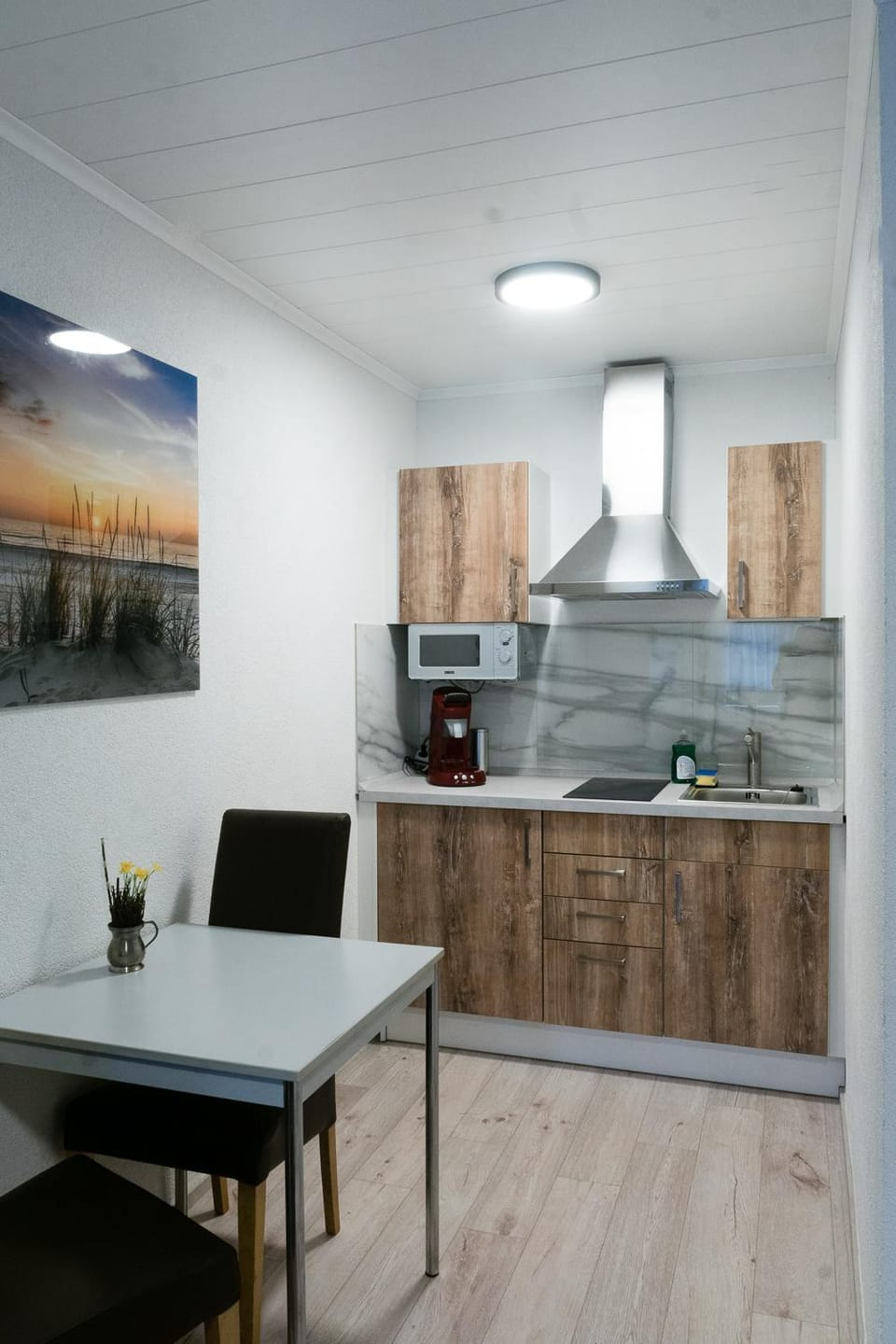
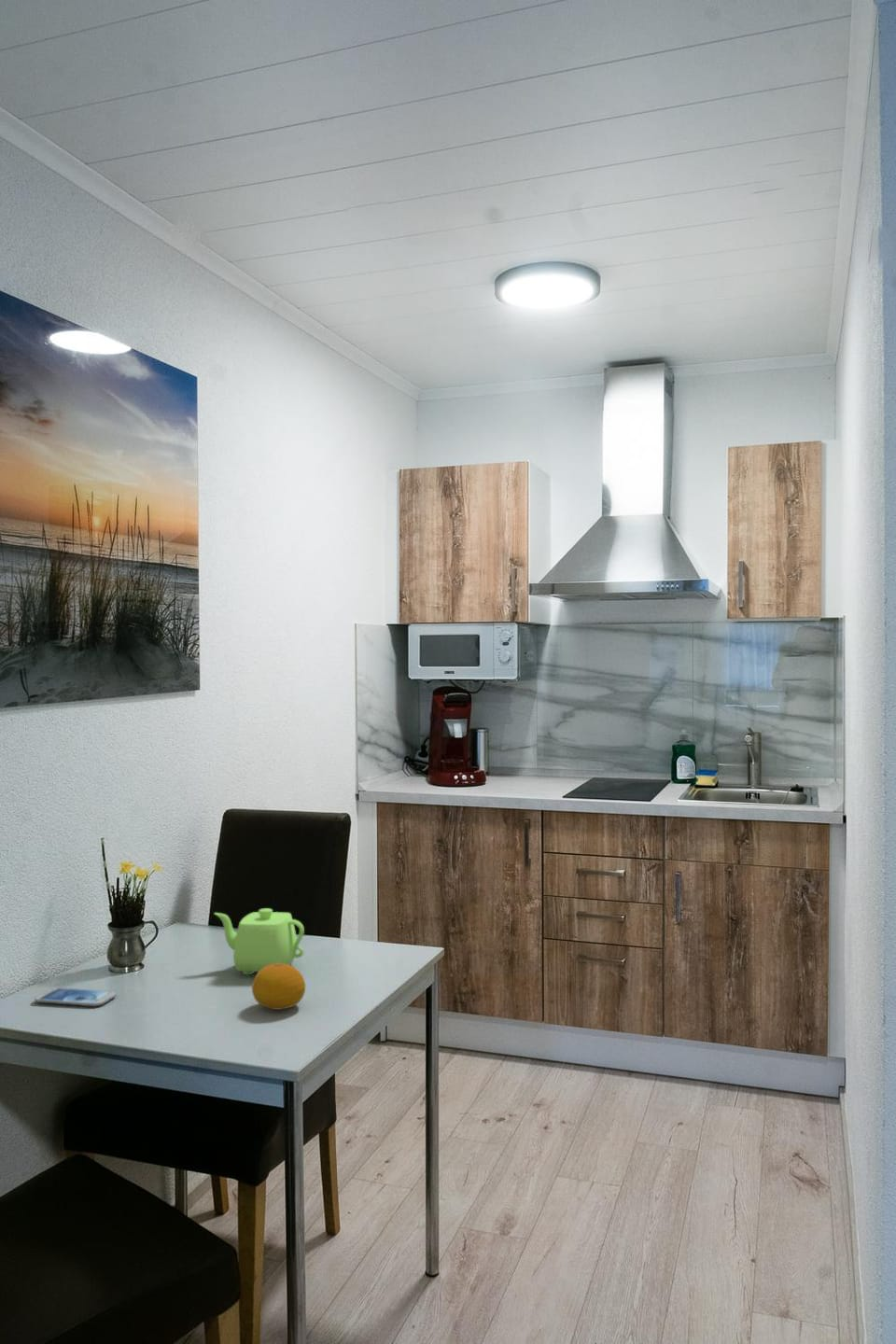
+ smartphone (76, 997)
+ teapot (259, 939)
+ fruit (278, 986)
